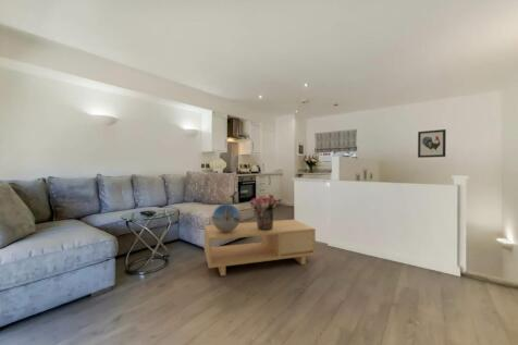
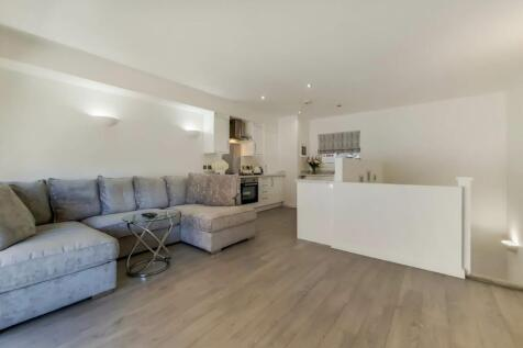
- wall art (431, 144)
- coffee table (258, 244)
- decorative sphere (226, 217)
- bouquet (263, 210)
